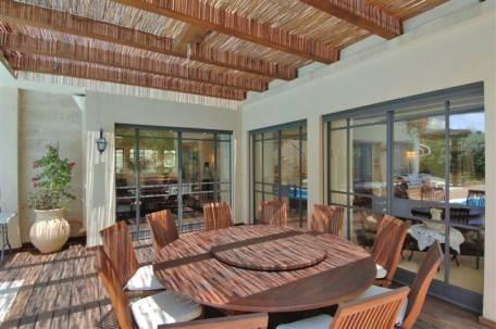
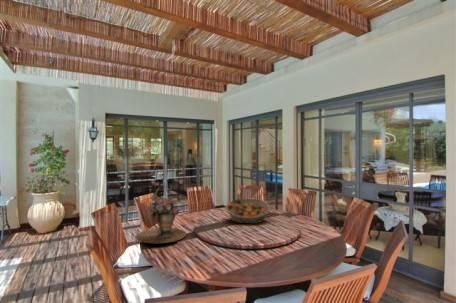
+ fruit basket (247, 210)
+ flower arrangement (161, 210)
